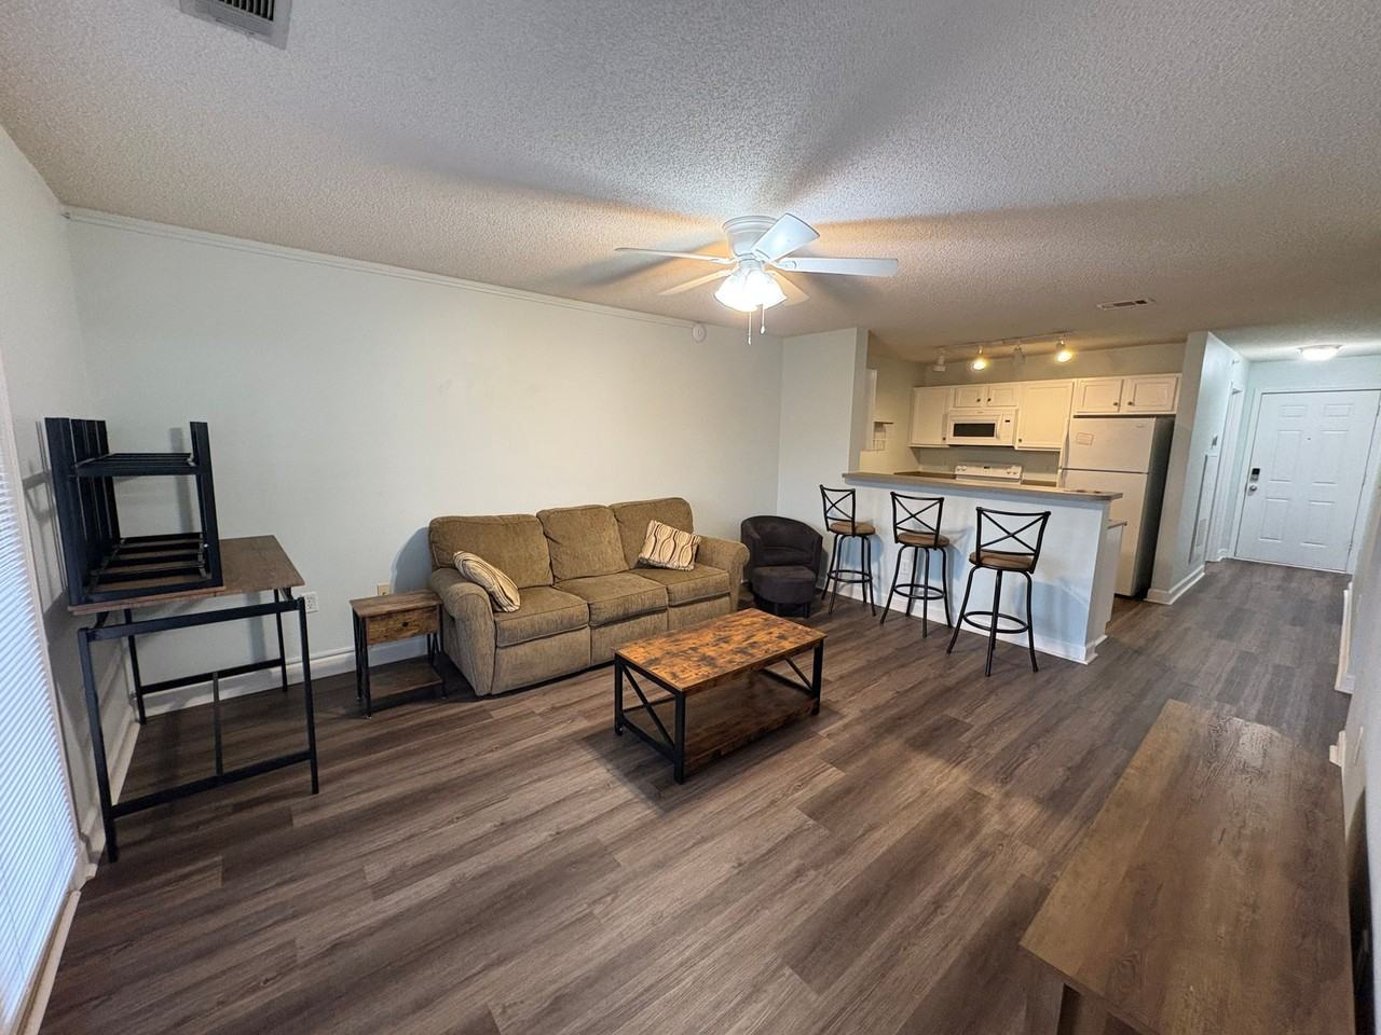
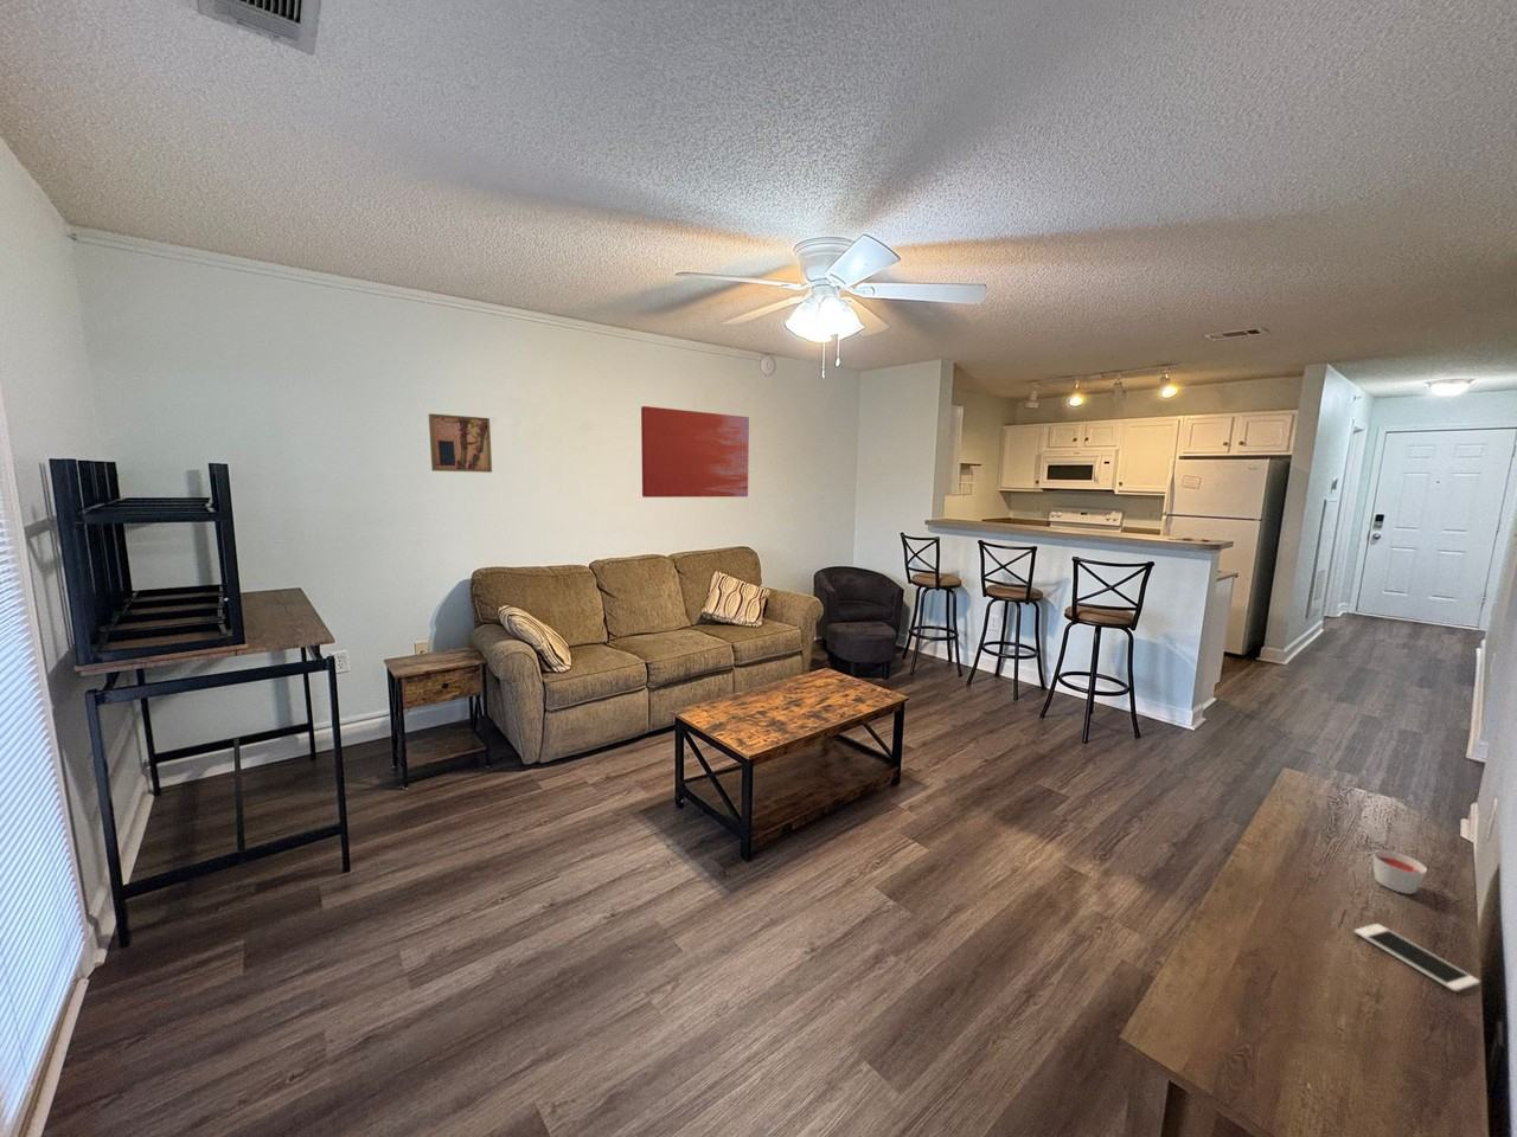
+ cell phone (1413, 954)
+ wall art (461, 443)
+ candle (1396, 873)
+ wall art (698, 455)
